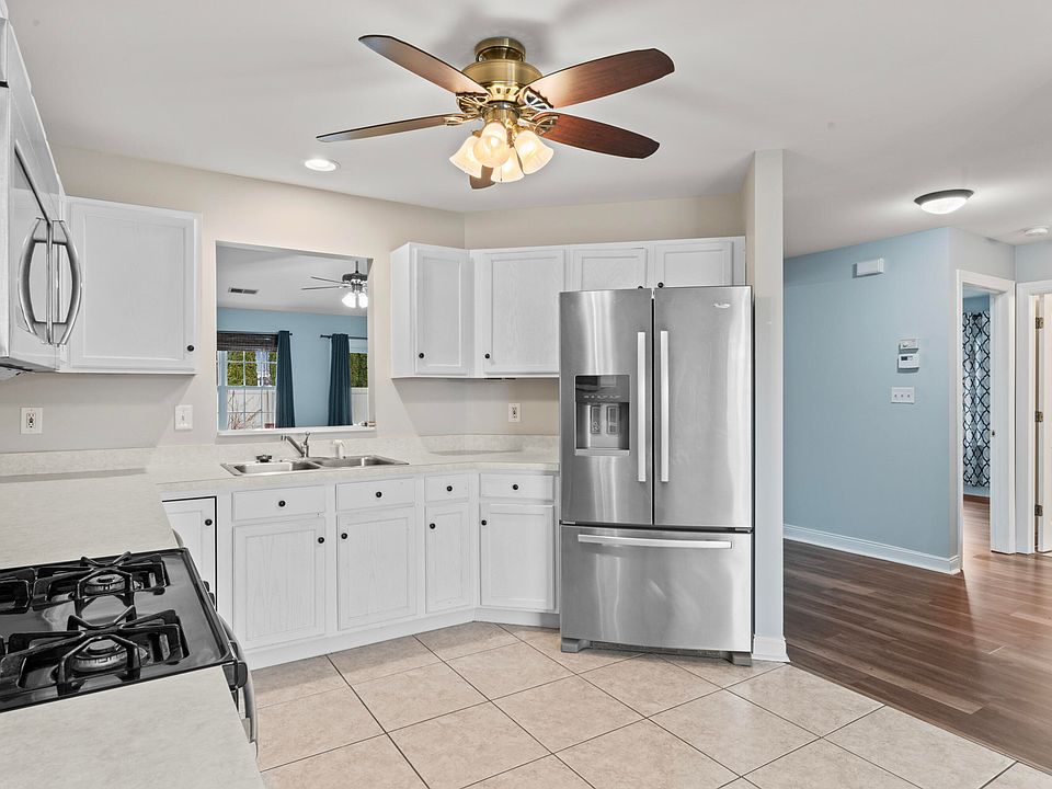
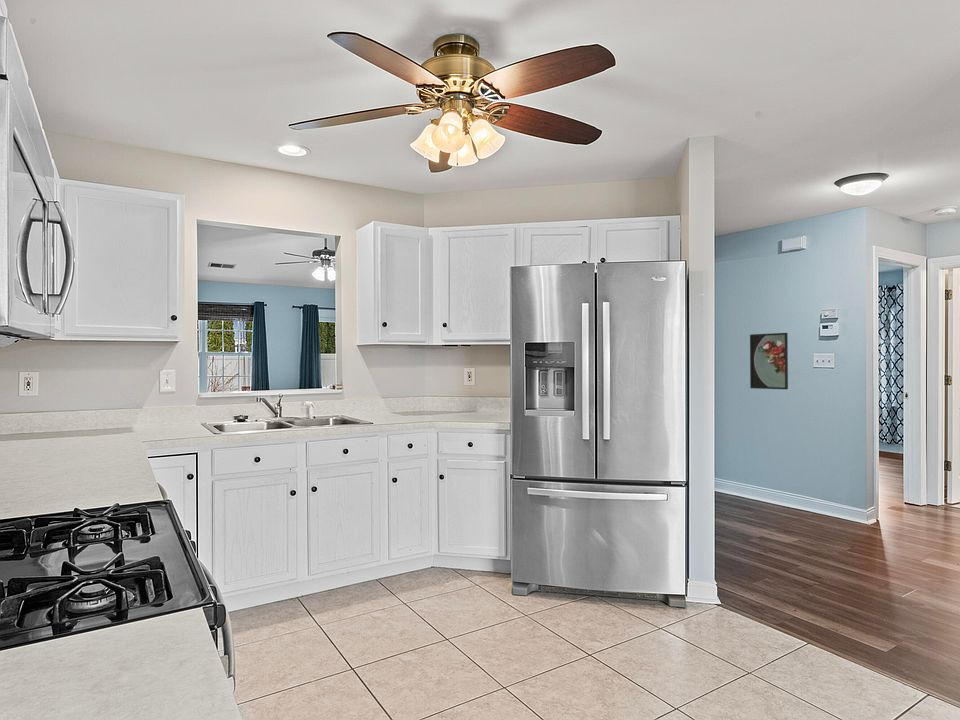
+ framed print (768, 361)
